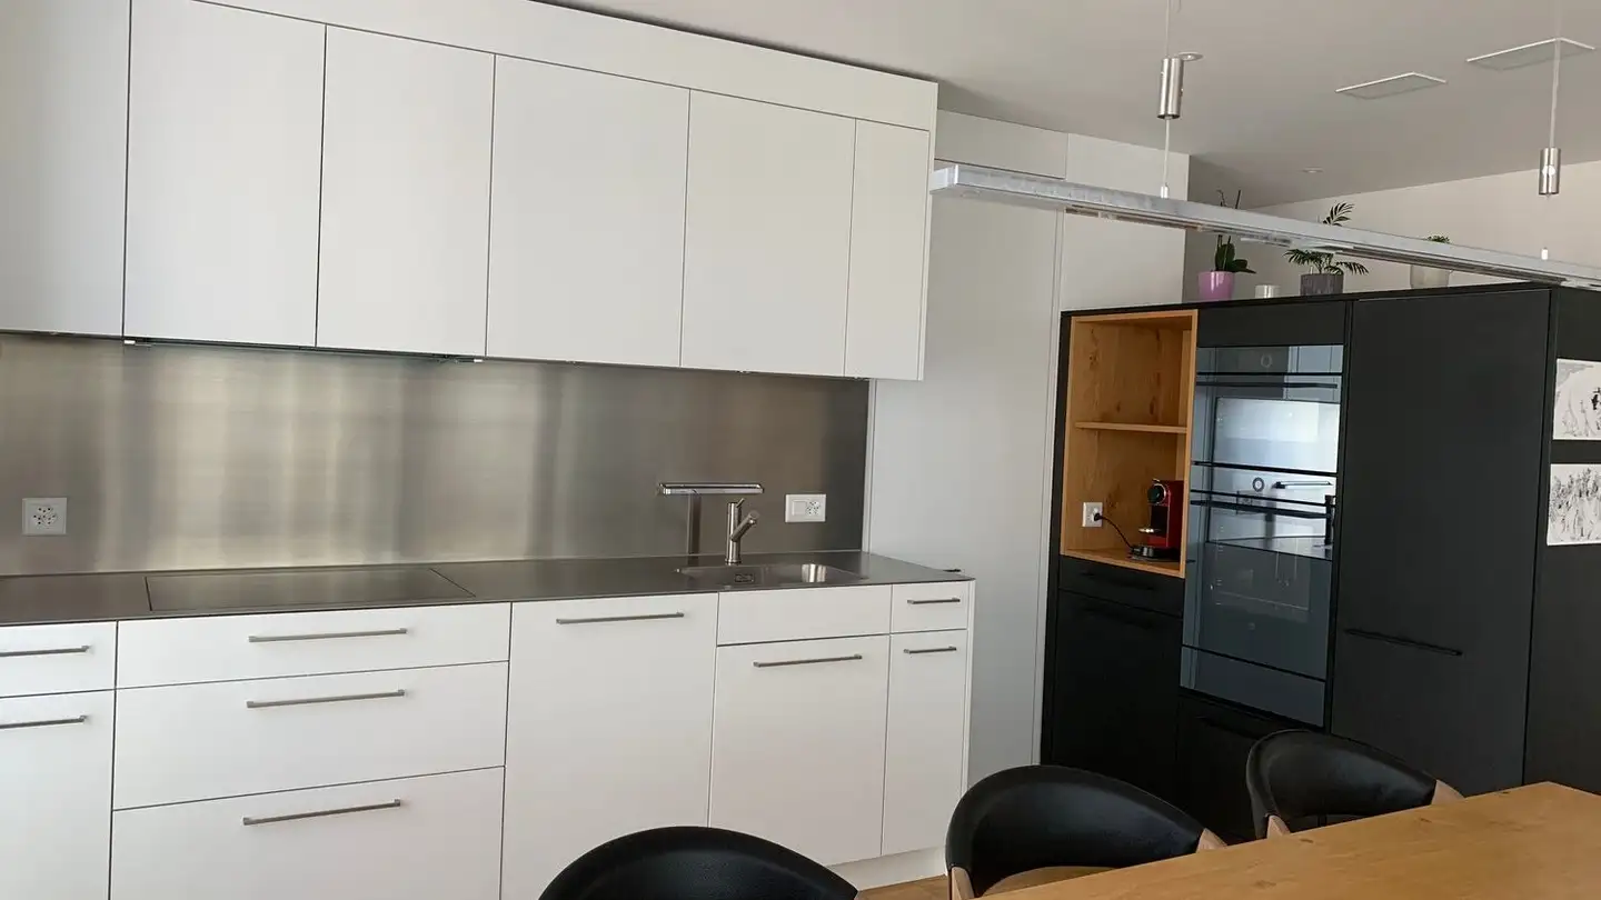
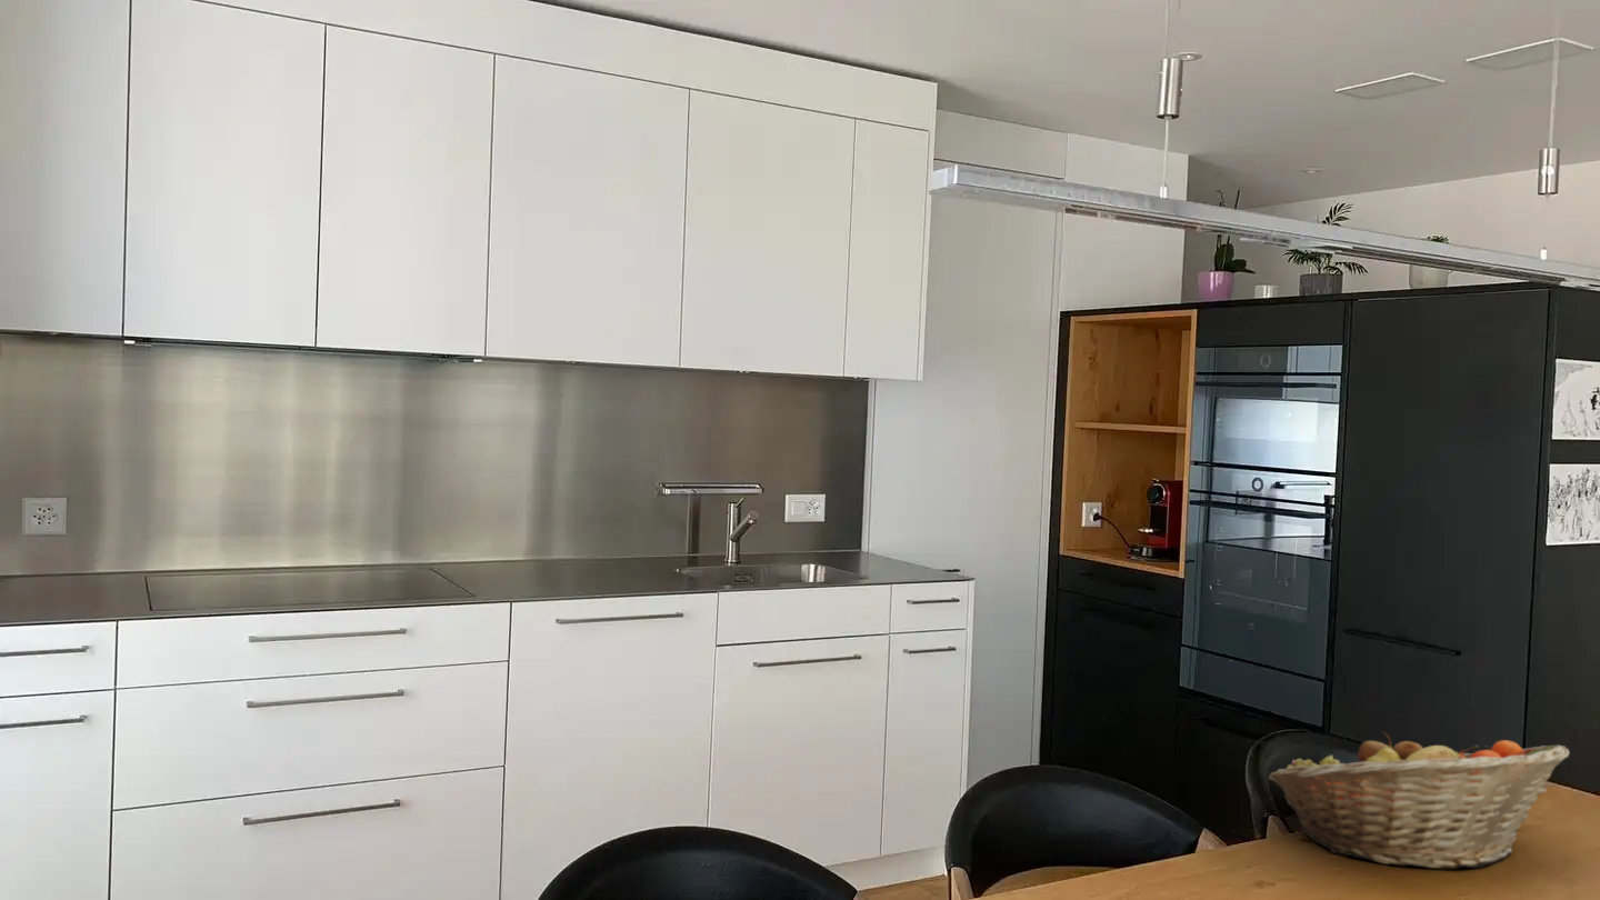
+ fruit basket (1416, 786)
